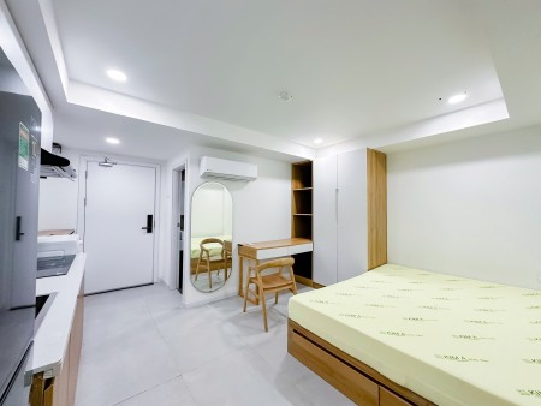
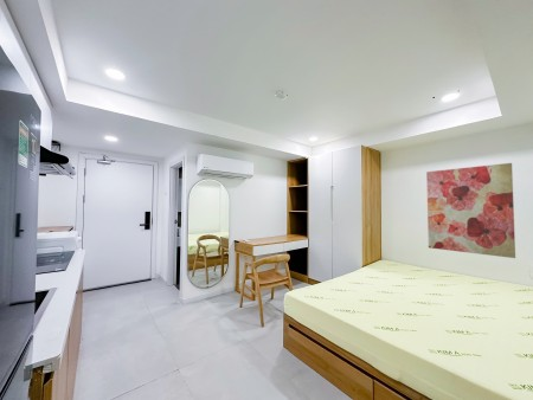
+ wall art (465, 209)
